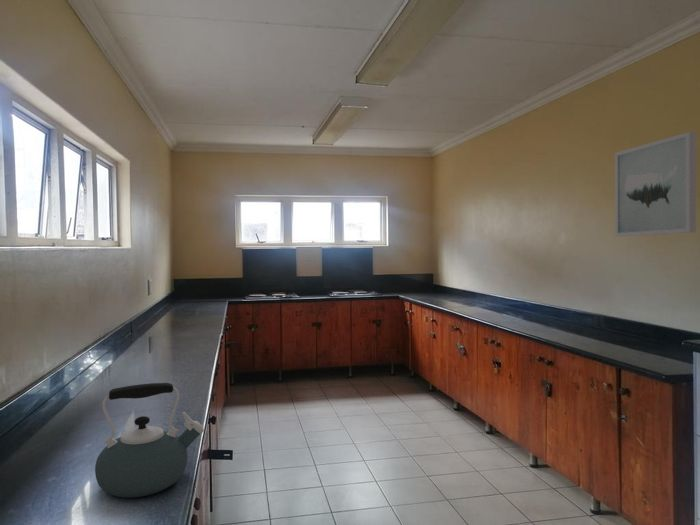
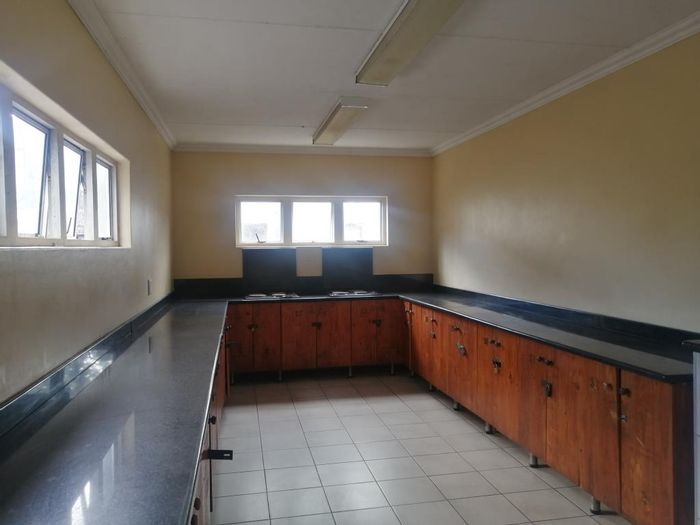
- wall art (651, 189)
- kettle (151, 432)
